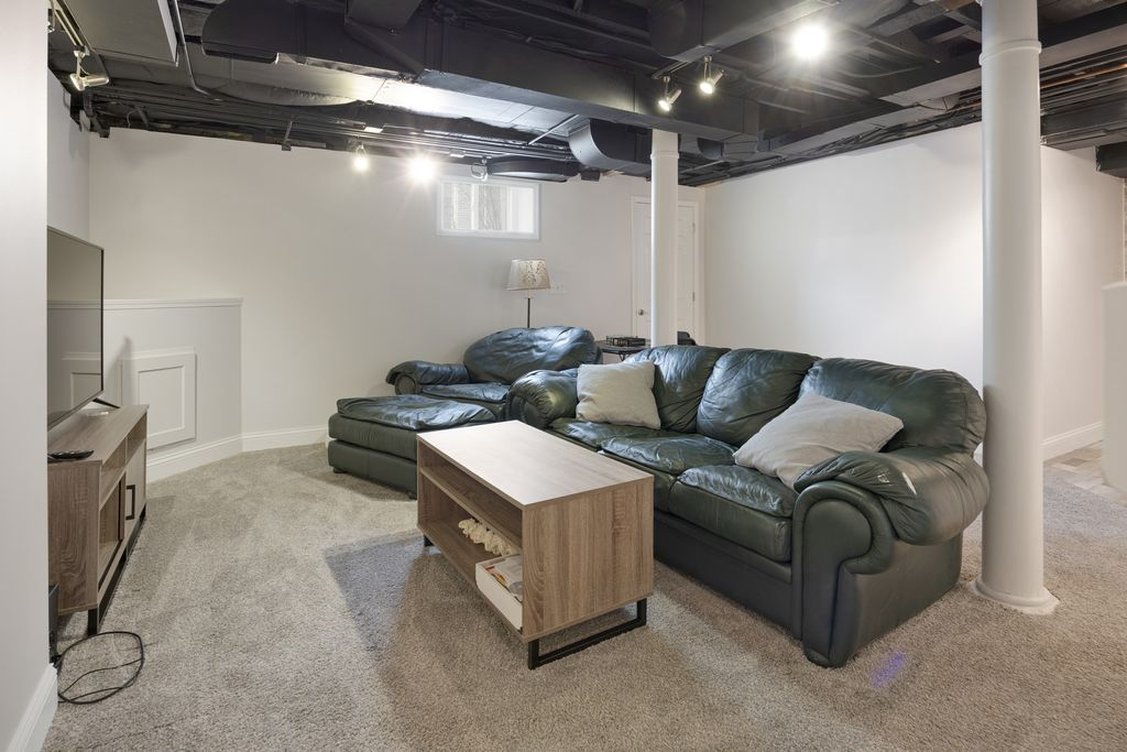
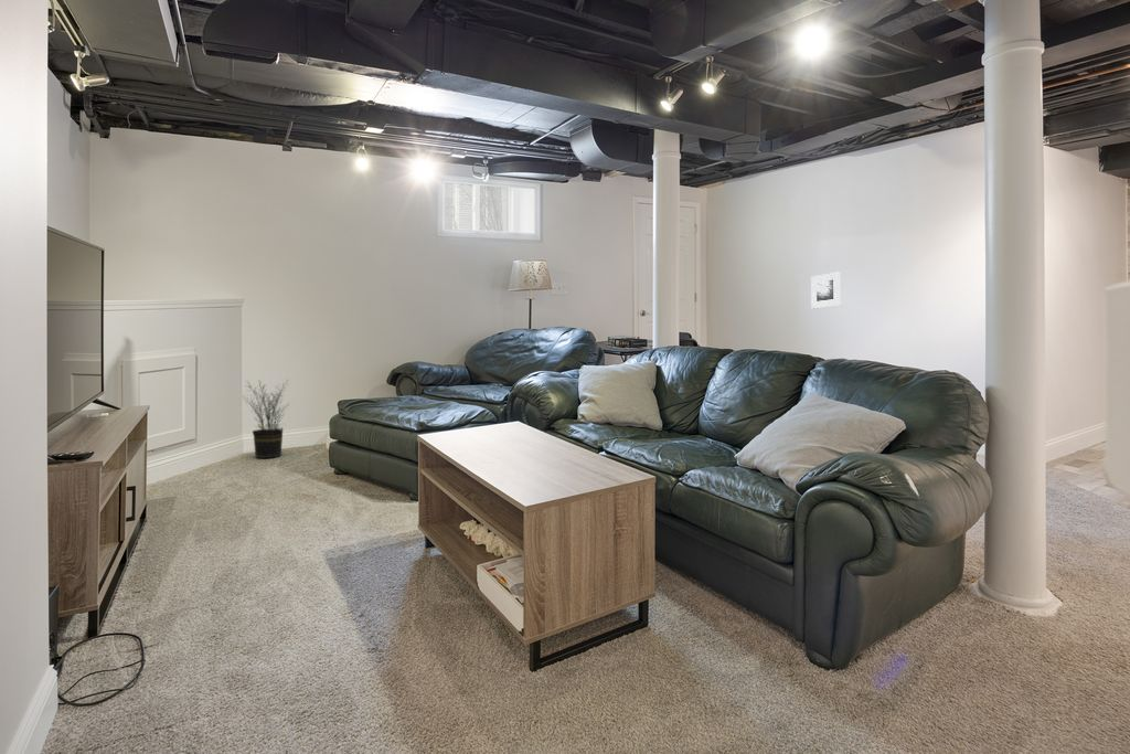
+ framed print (825, 290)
+ potted plant (264, 417)
